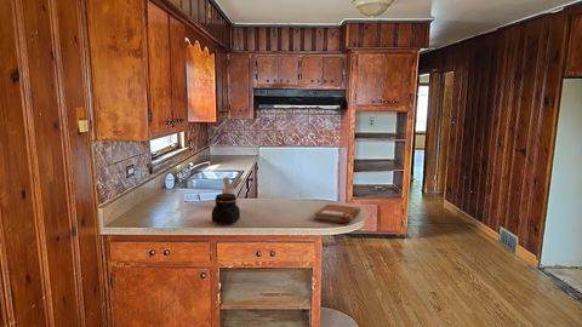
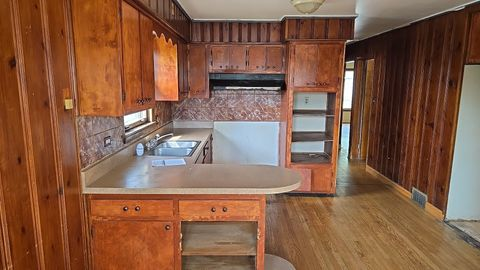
- jar (226, 208)
- utensil holder (233, 191)
- notebook (337, 213)
